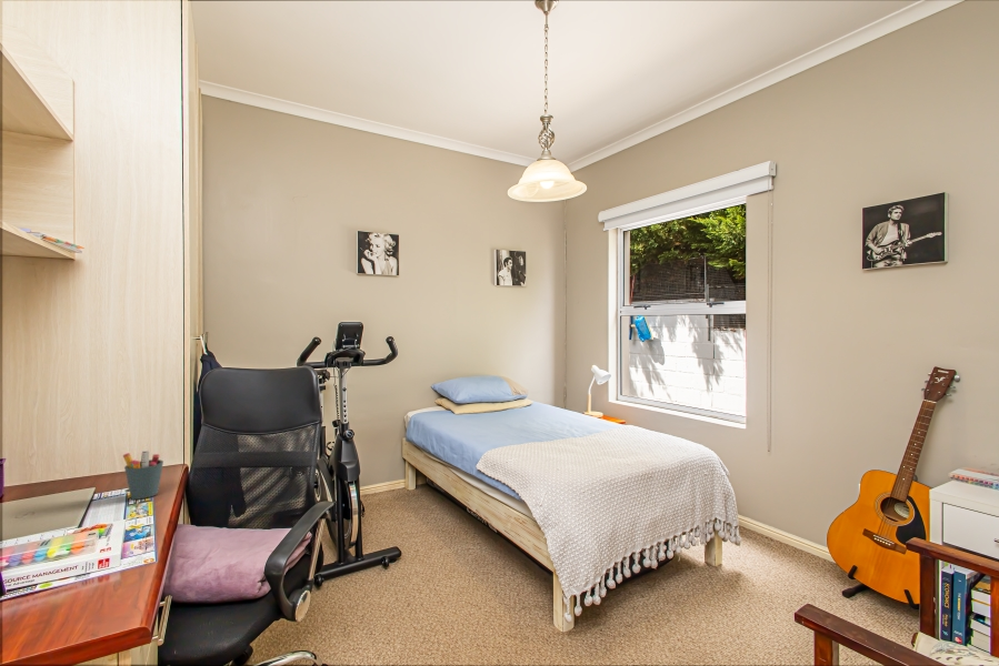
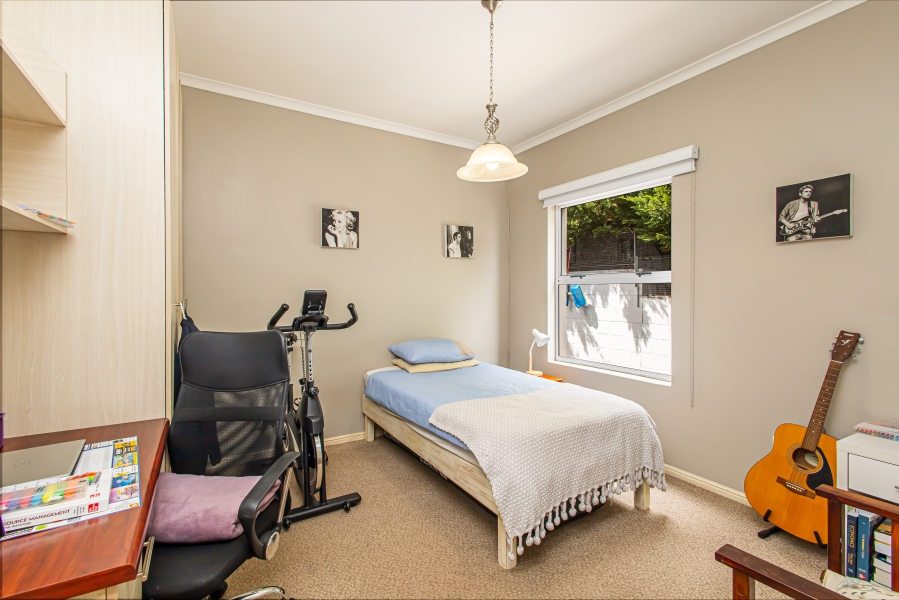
- pen holder (143, 471)
